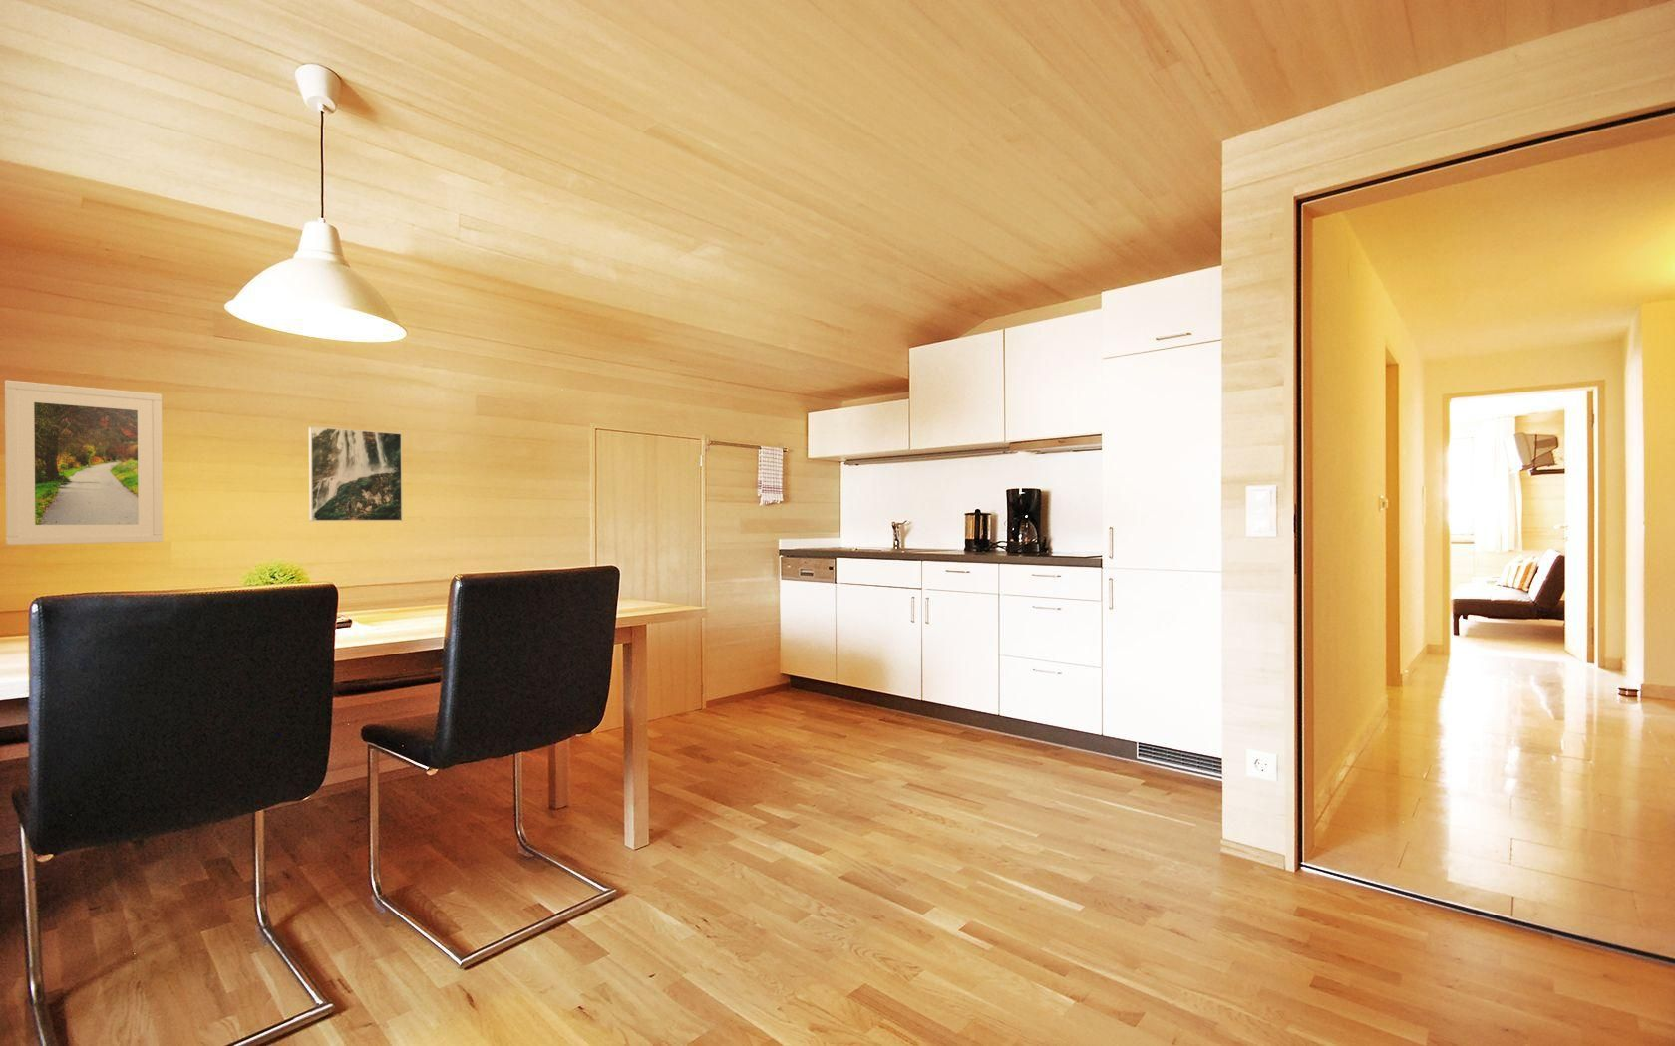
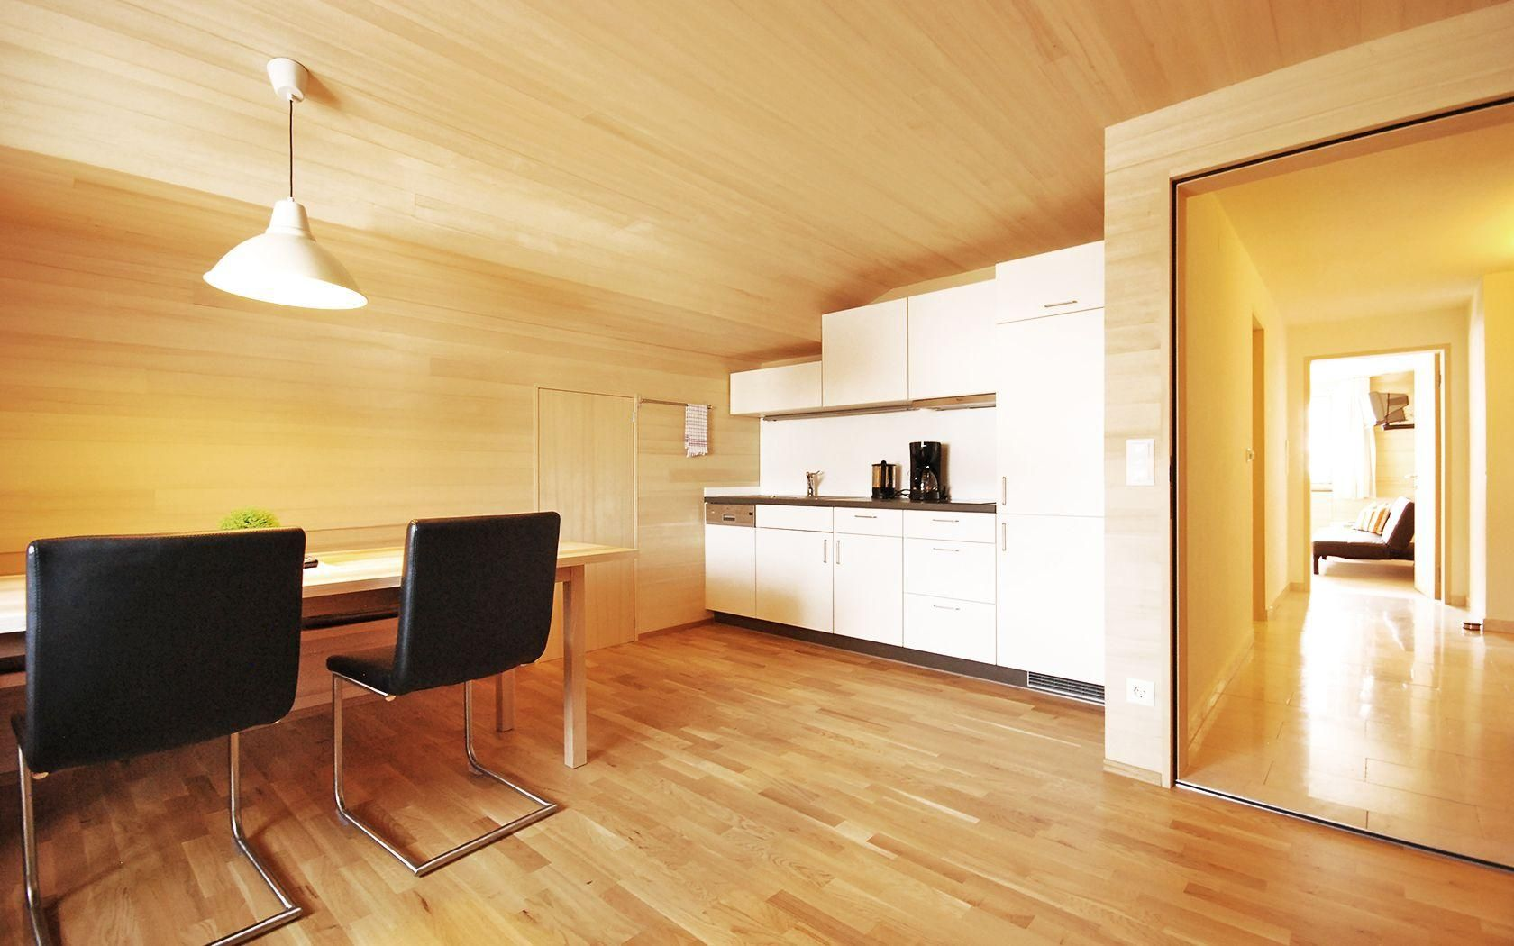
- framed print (357, 475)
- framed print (88, 465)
